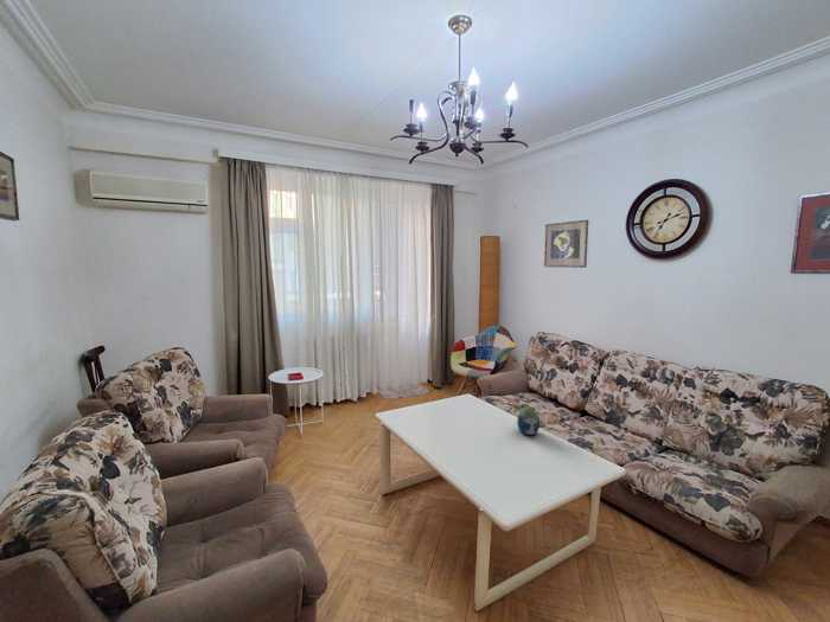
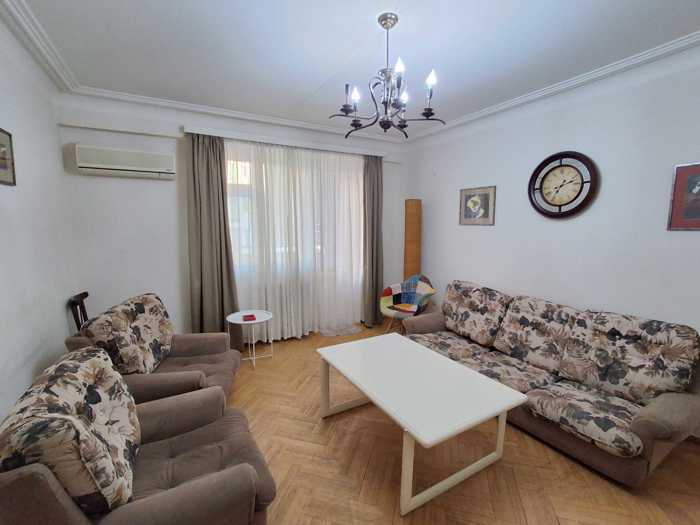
- decorative egg (528, 419)
